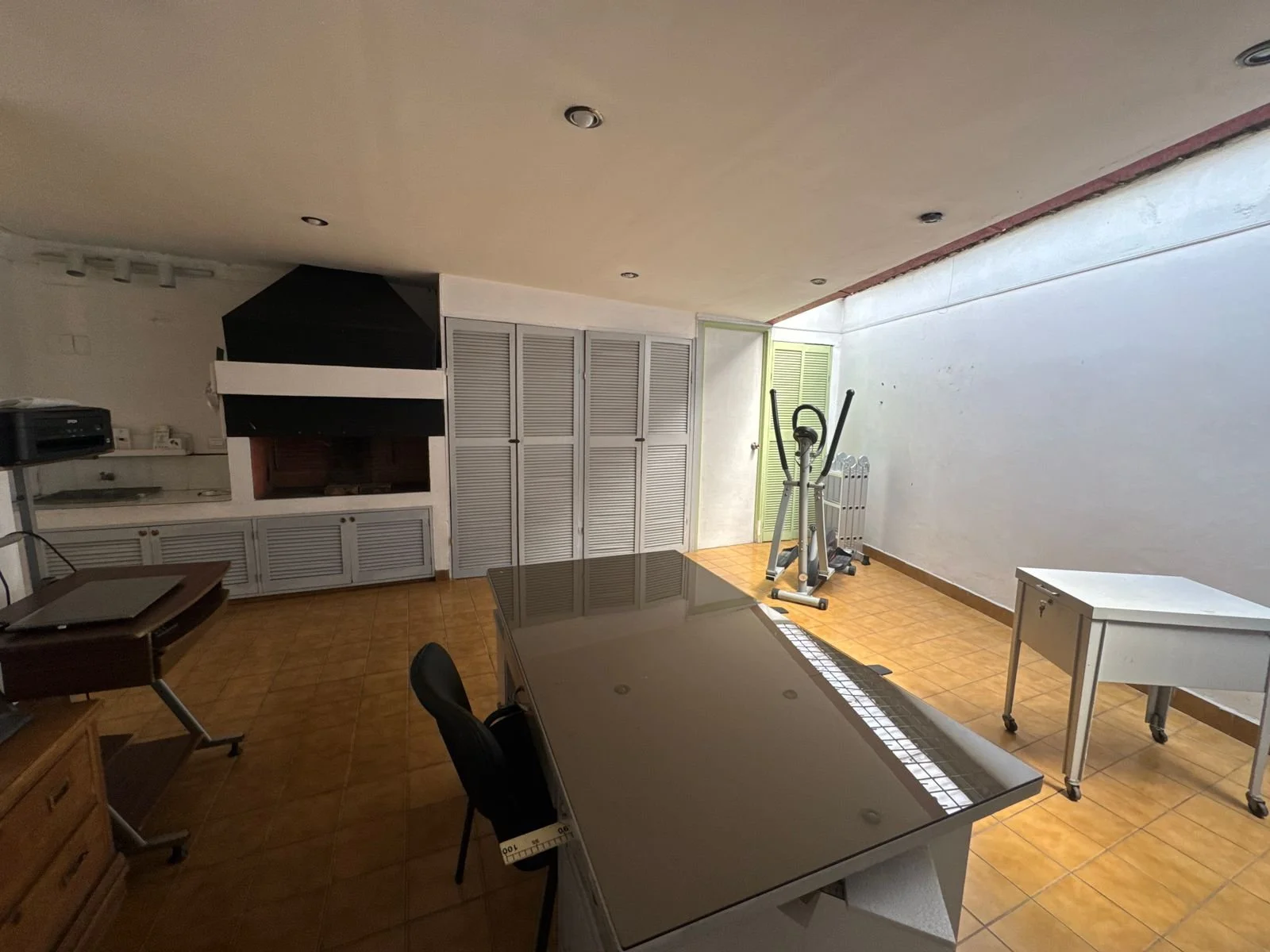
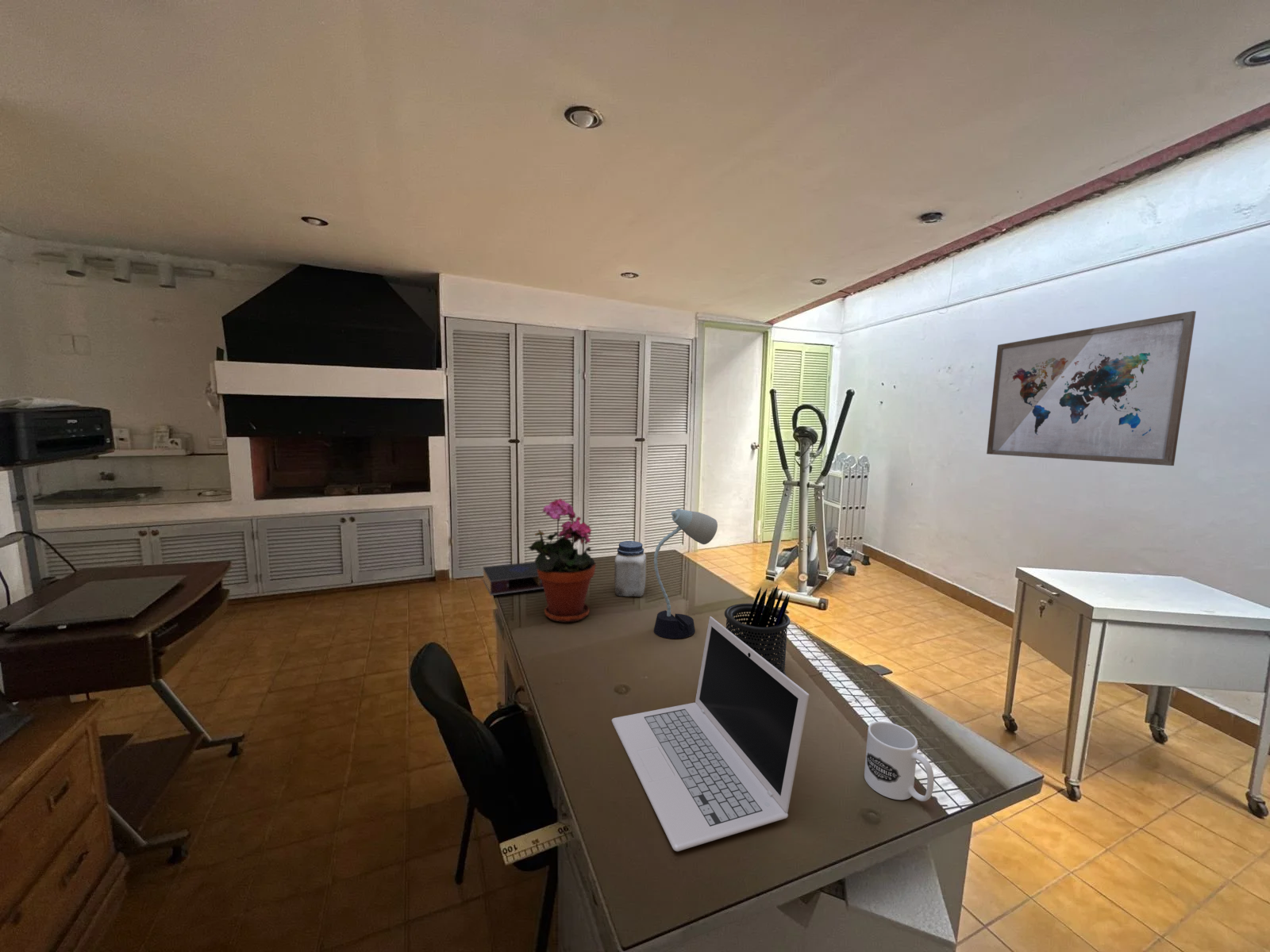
+ jar (630, 567)
+ wall art (1072, 395)
+ potted plant (565, 558)
+ laptop (696, 710)
+ mug (899, 765)
+ pen holder (756, 630)
+ desk lamp (660, 578)
+ book (519, 578)
